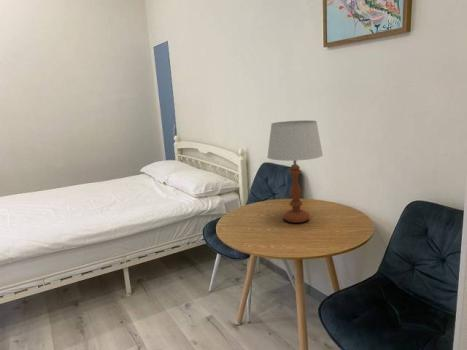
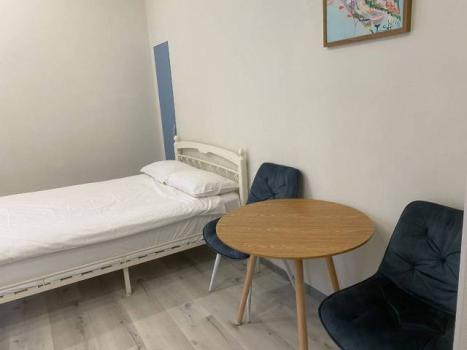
- table lamp (295, 172)
